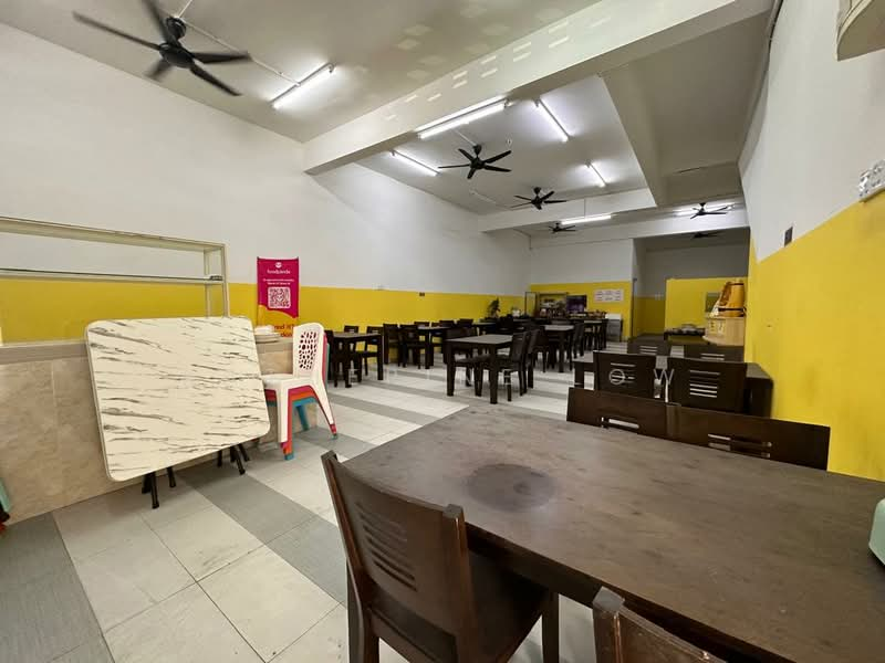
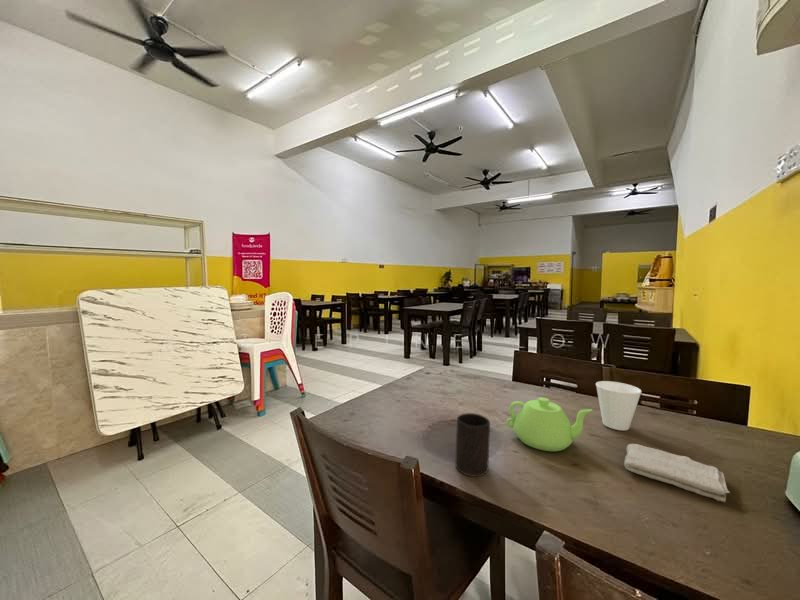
+ cup (616, 406)
+ teapot (546, 420)
+ washcloth (672, 468)
+ cup (472, 443)
